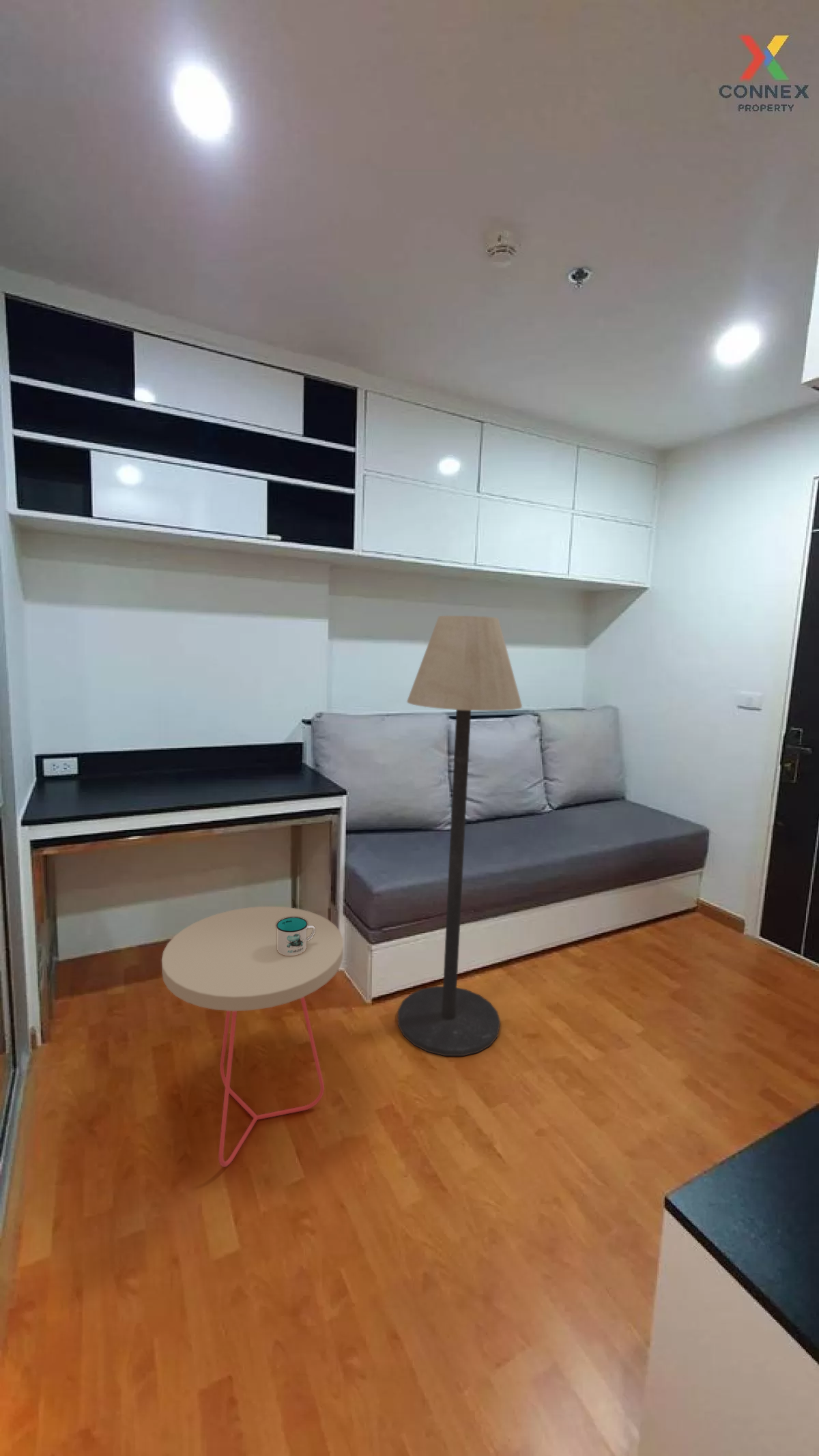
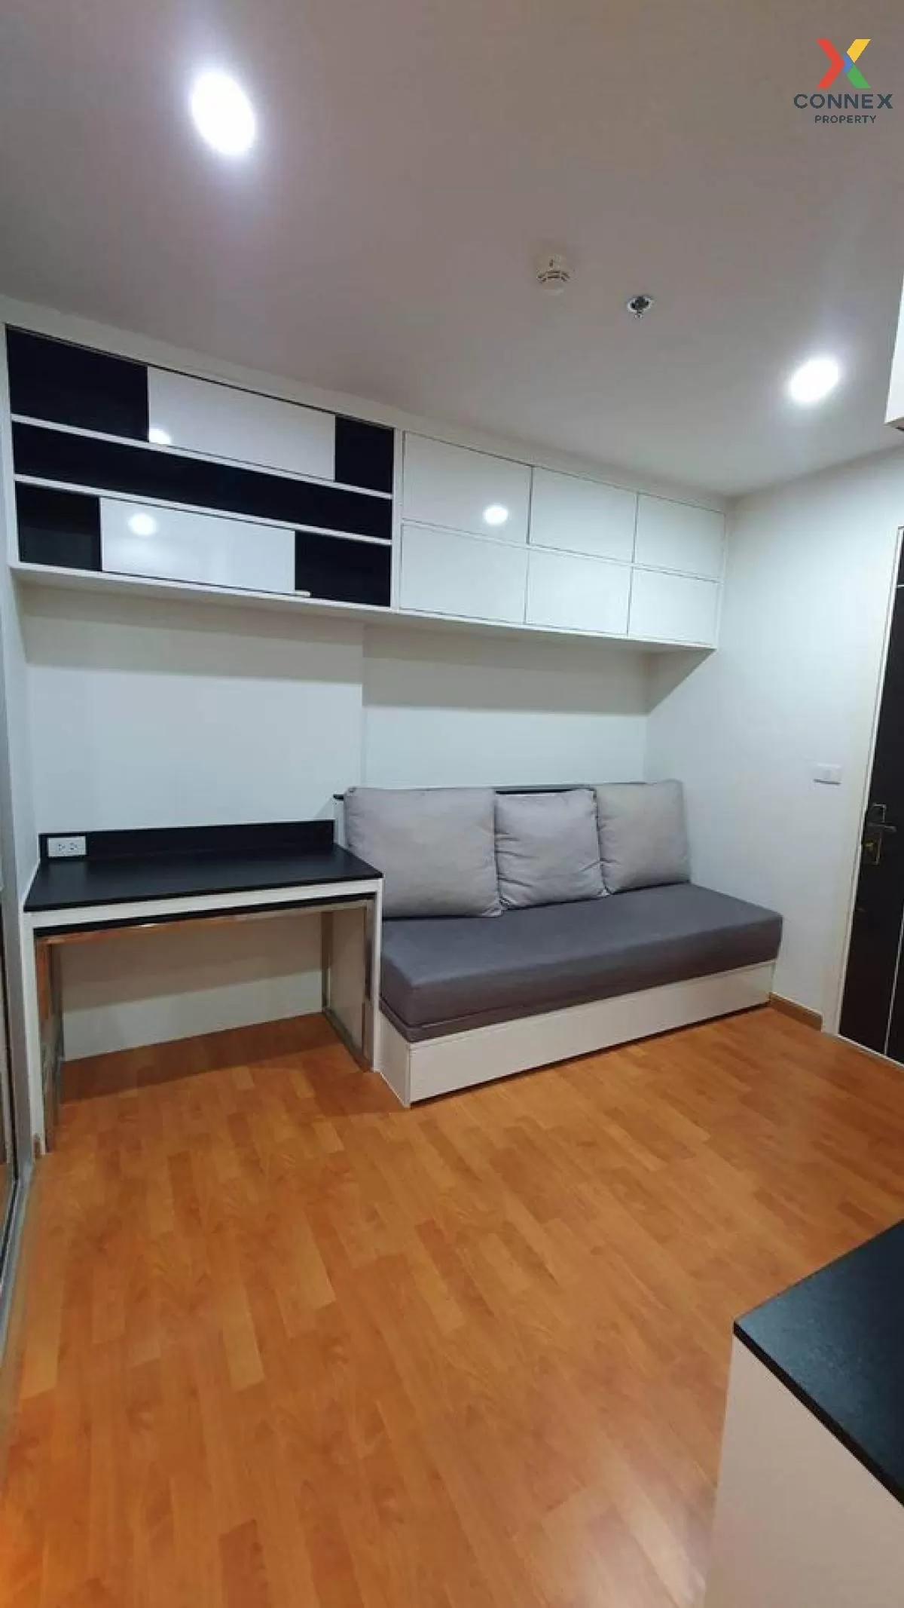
- side table (235, 1029)
- mug (296, 934)
- floor lamp (457, 829)
